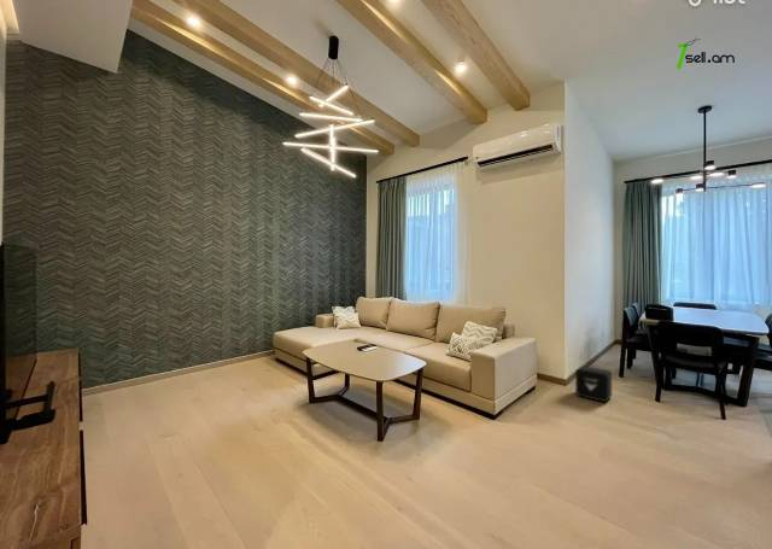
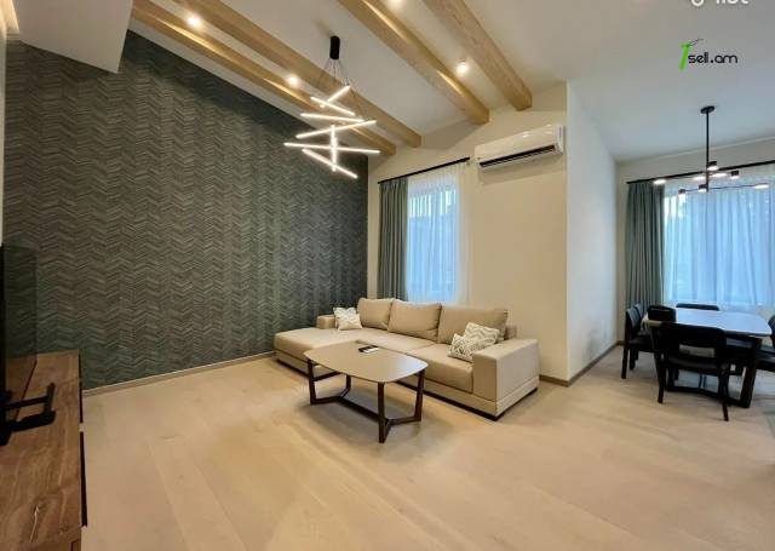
- air purifier (592, 382)
